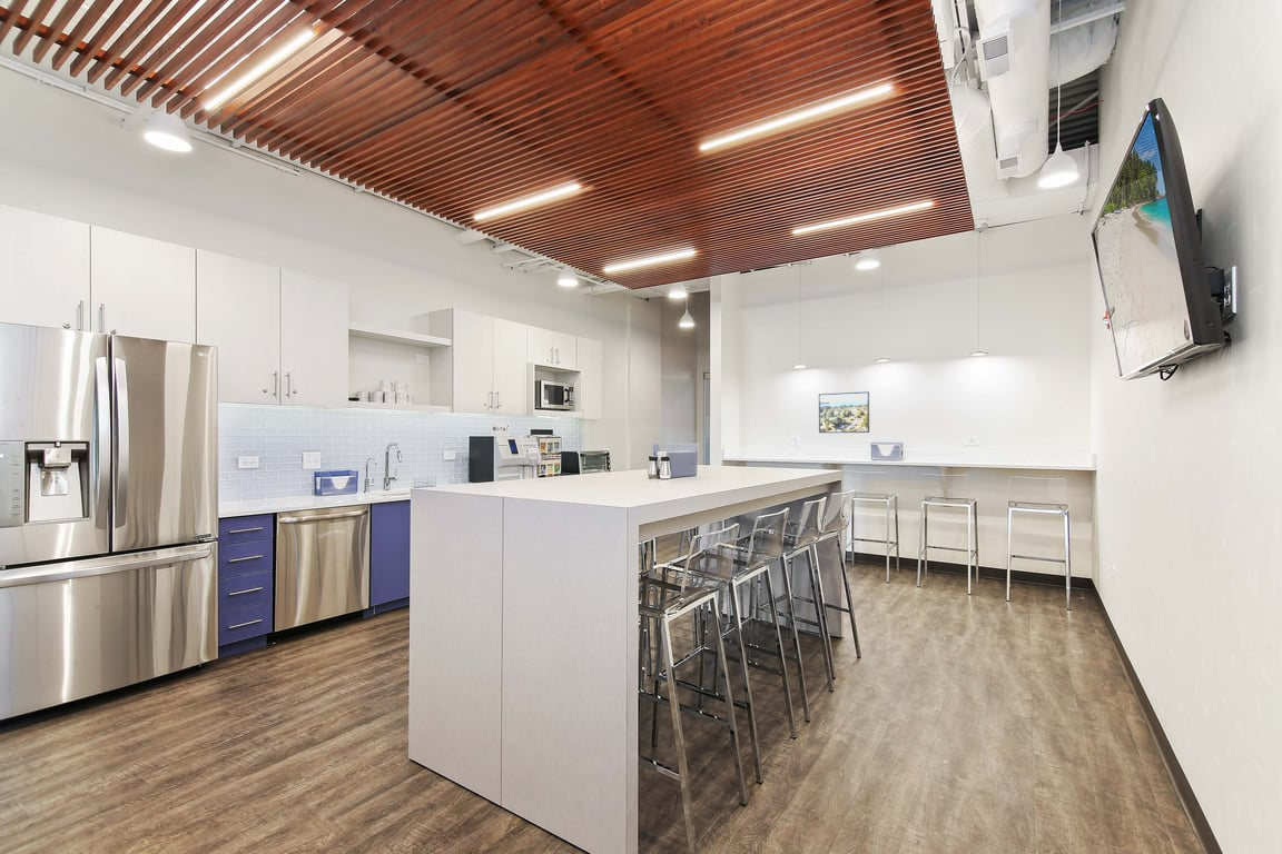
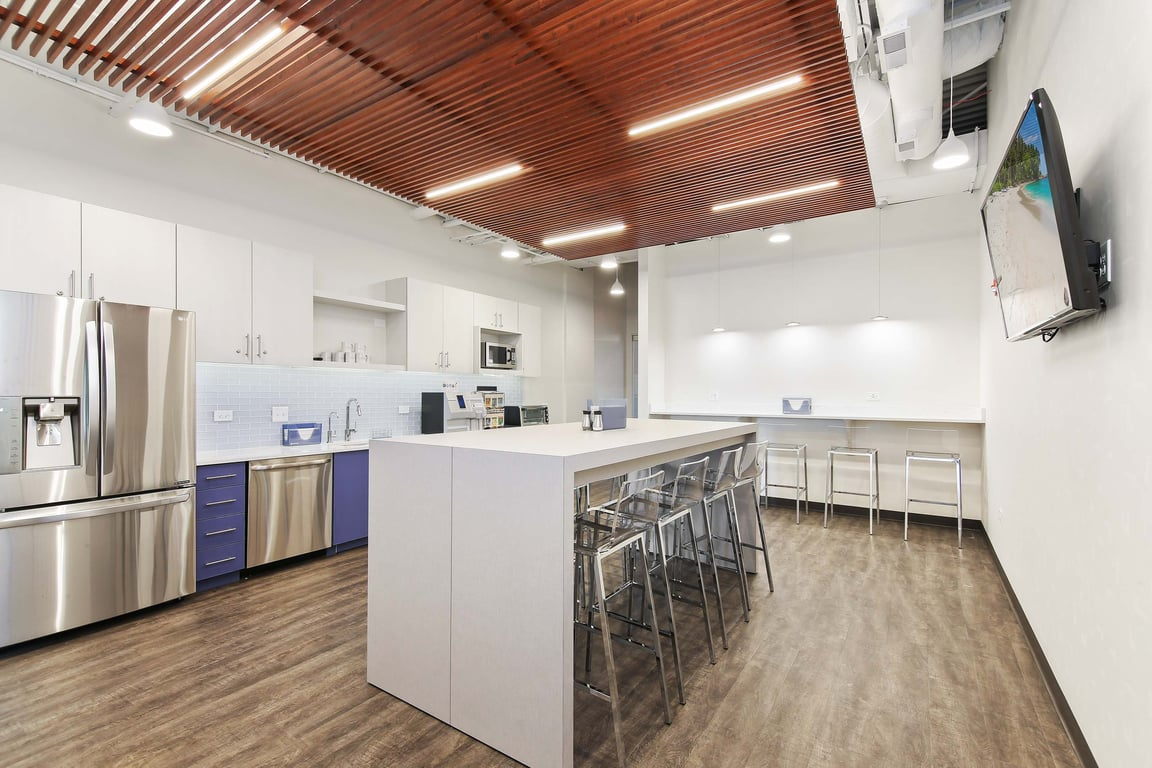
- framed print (842, 413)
